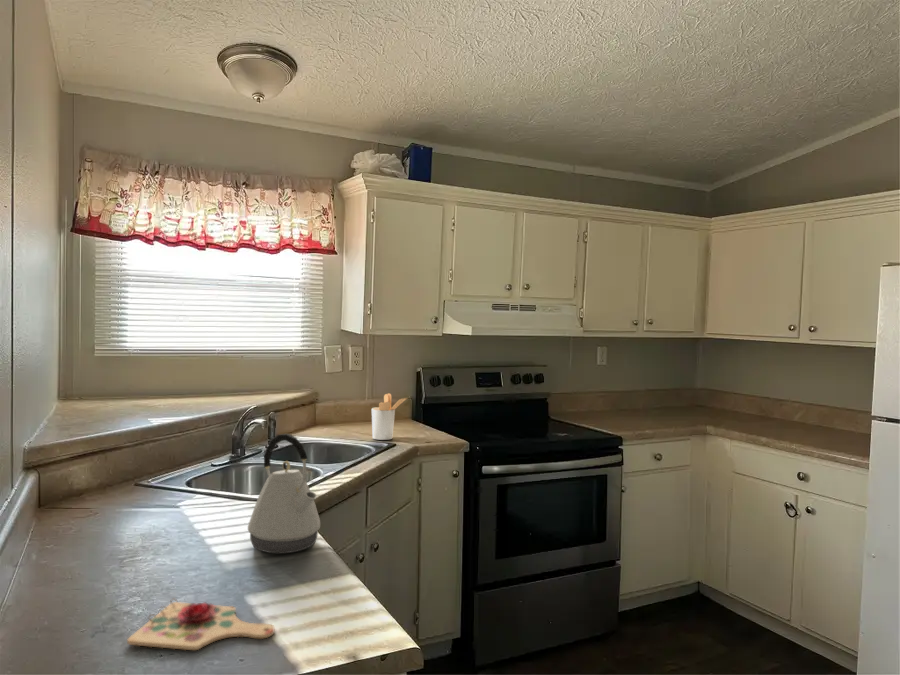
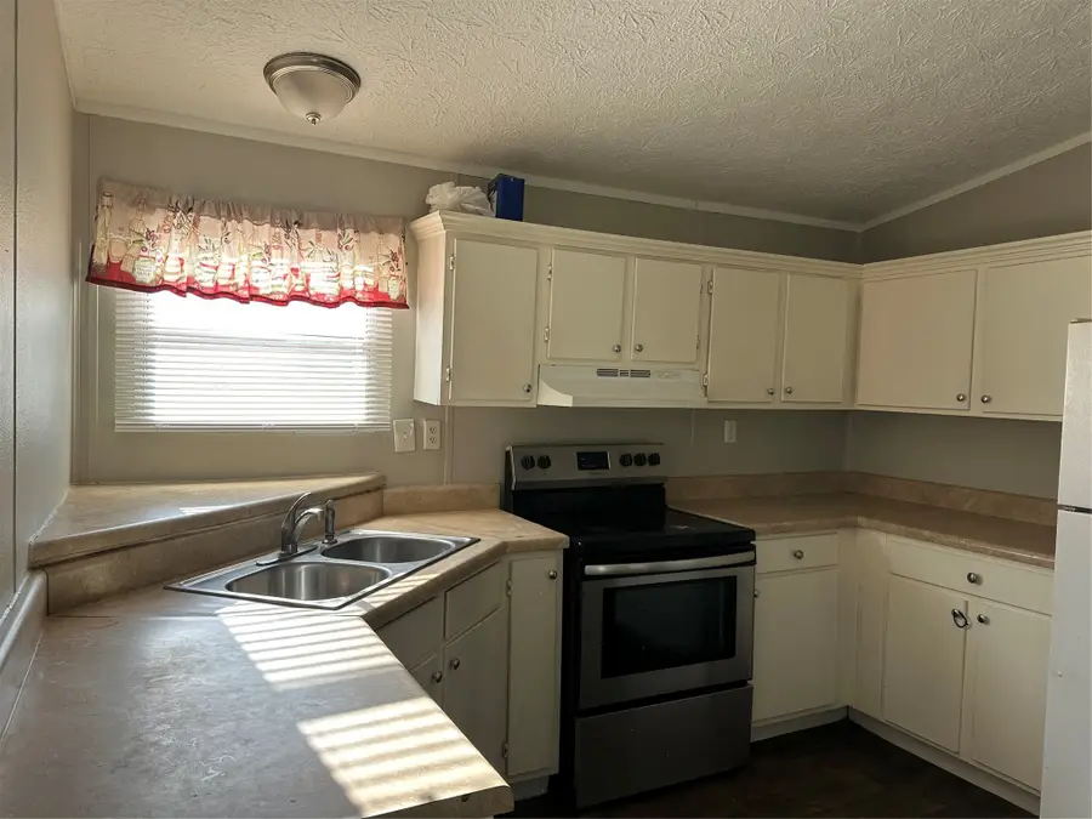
- utensil holder (389, 416)
- kettle (287, 489)
- cutting board (211, 621)
